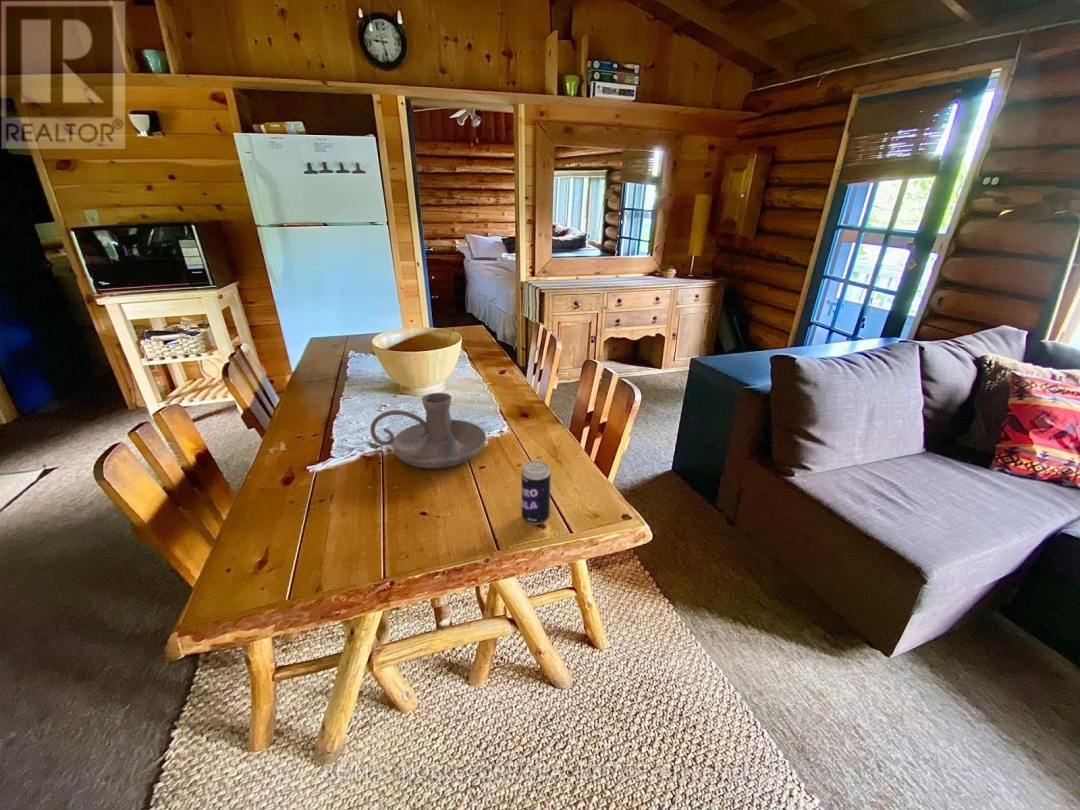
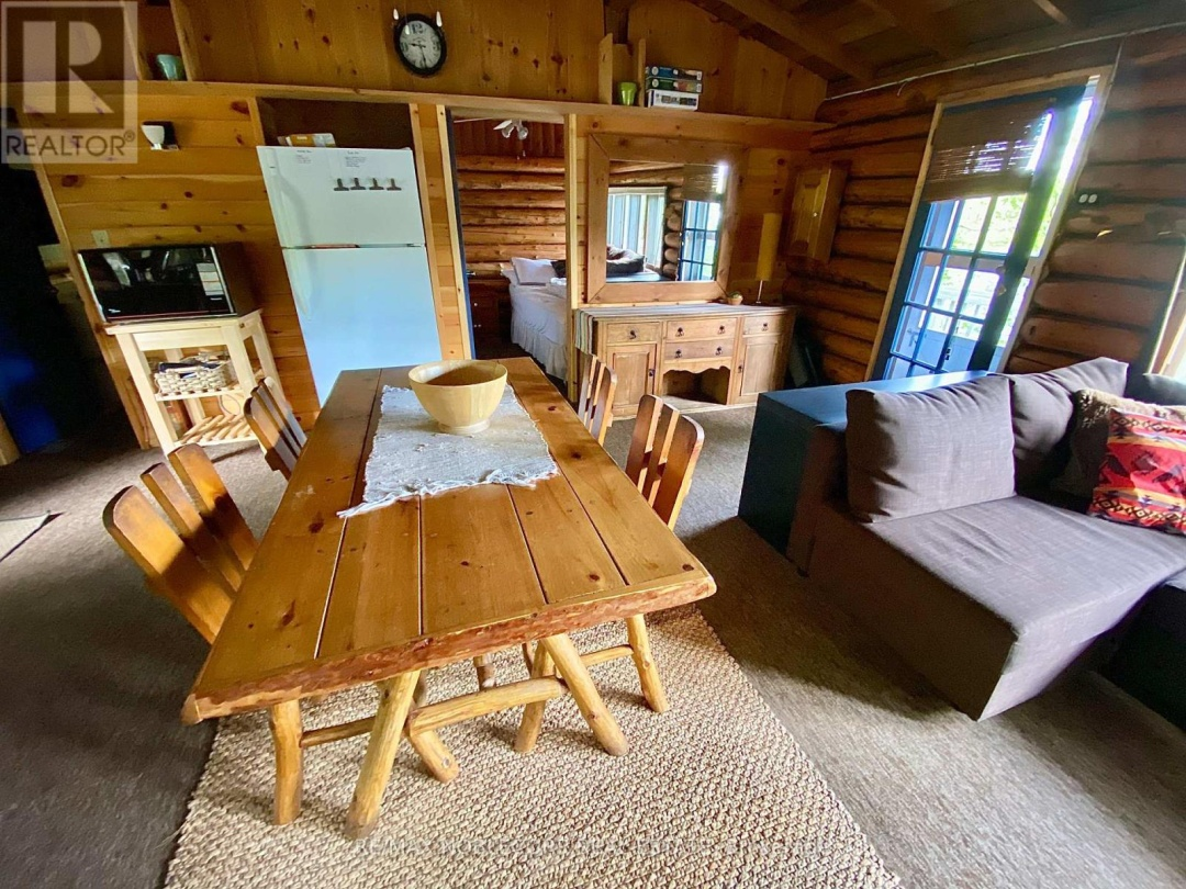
- candle holder (428, 426)
- beverage can (535, 493)
